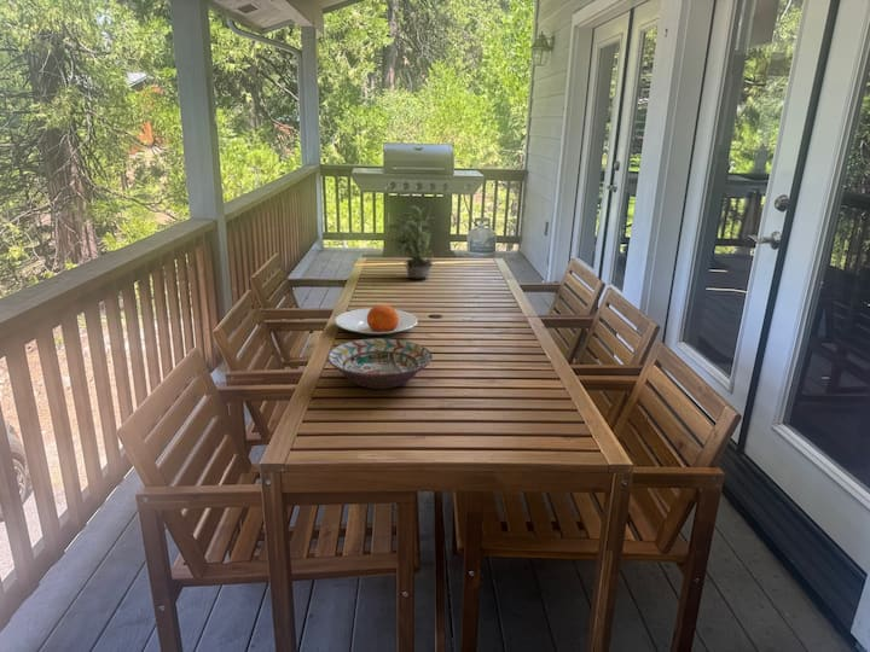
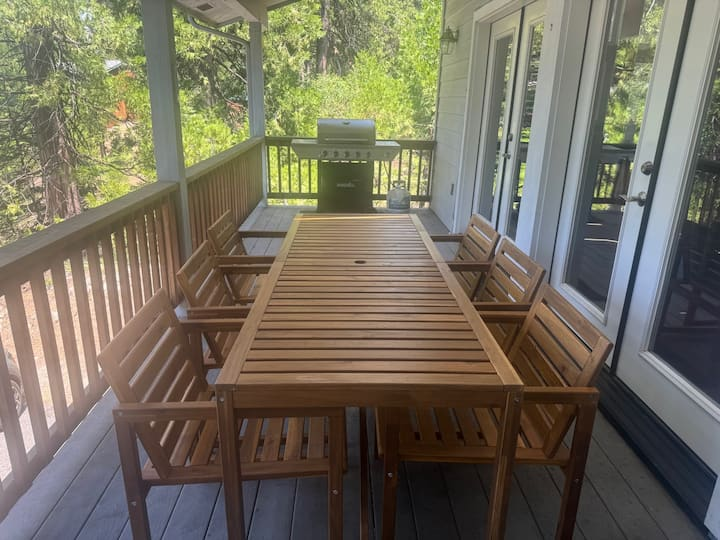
- decorative bowl (379, 367)
- plate (376, 316)
- potted plant (413, 240)
